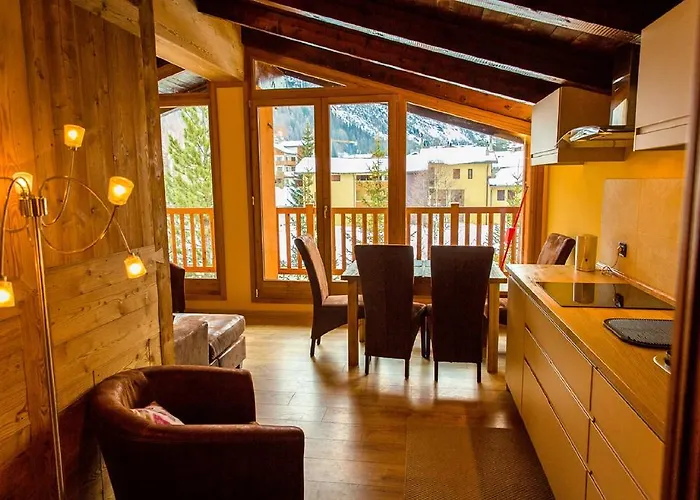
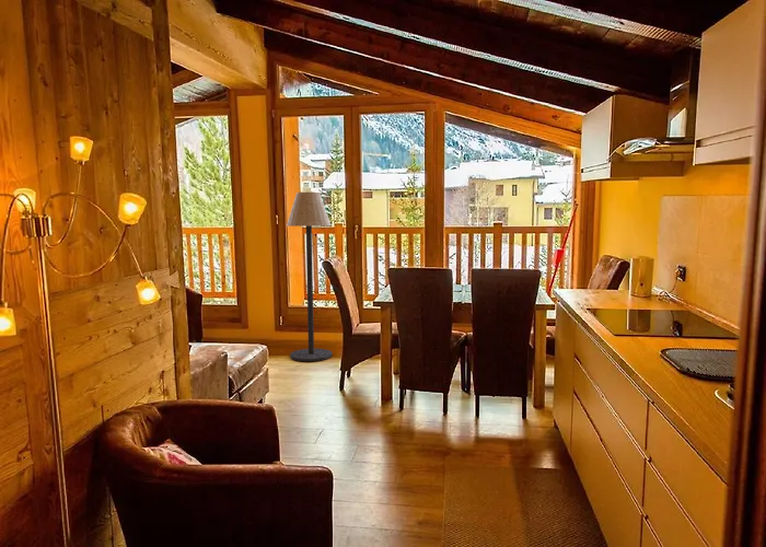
+ floor lamp (310, 275)
